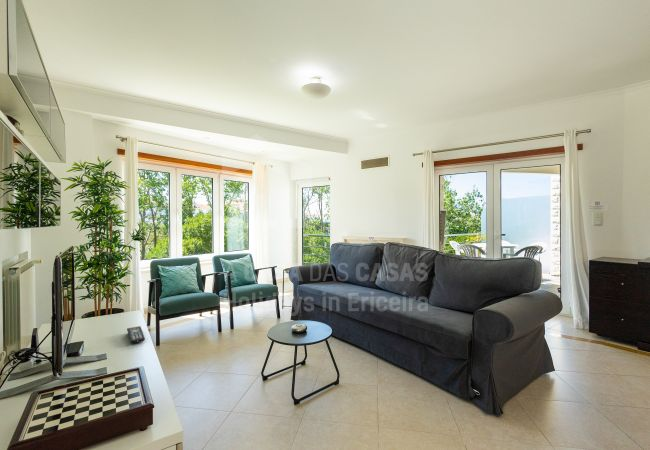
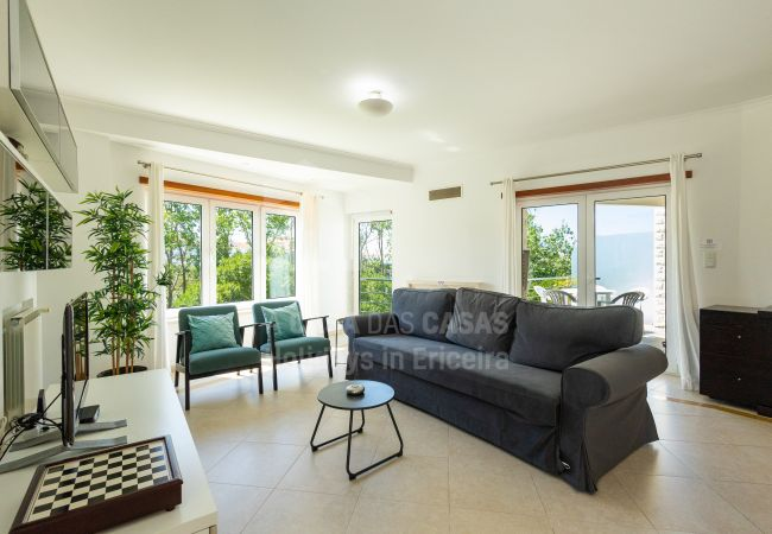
- remote control (135, 334)
